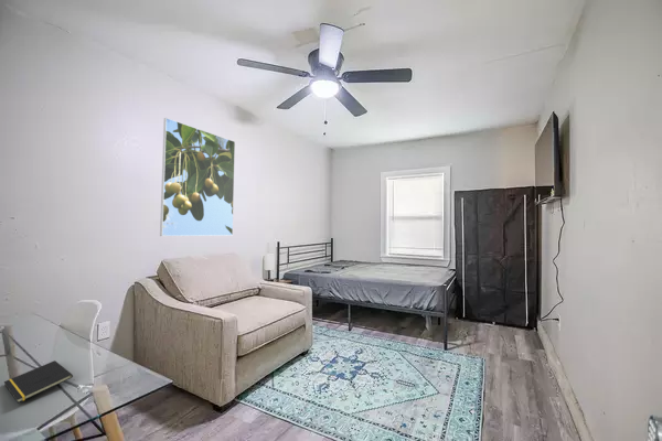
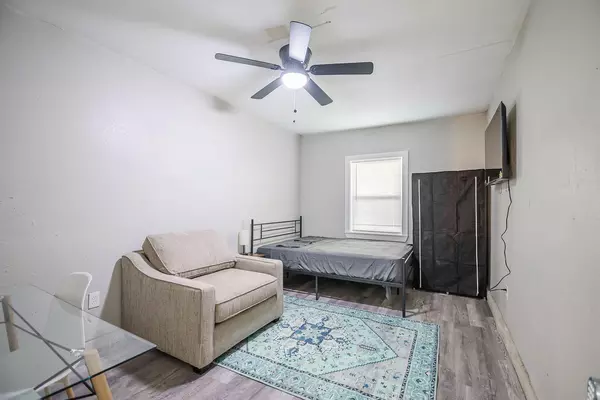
- notepad (38, 379)
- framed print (202, 183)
